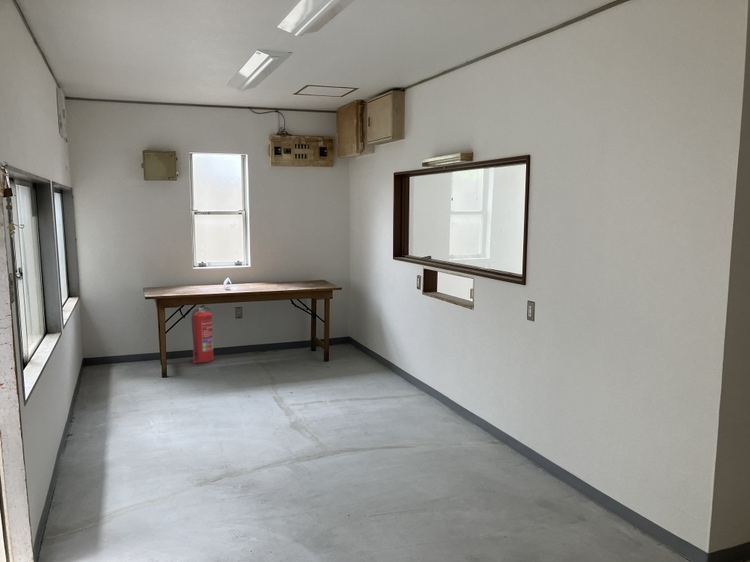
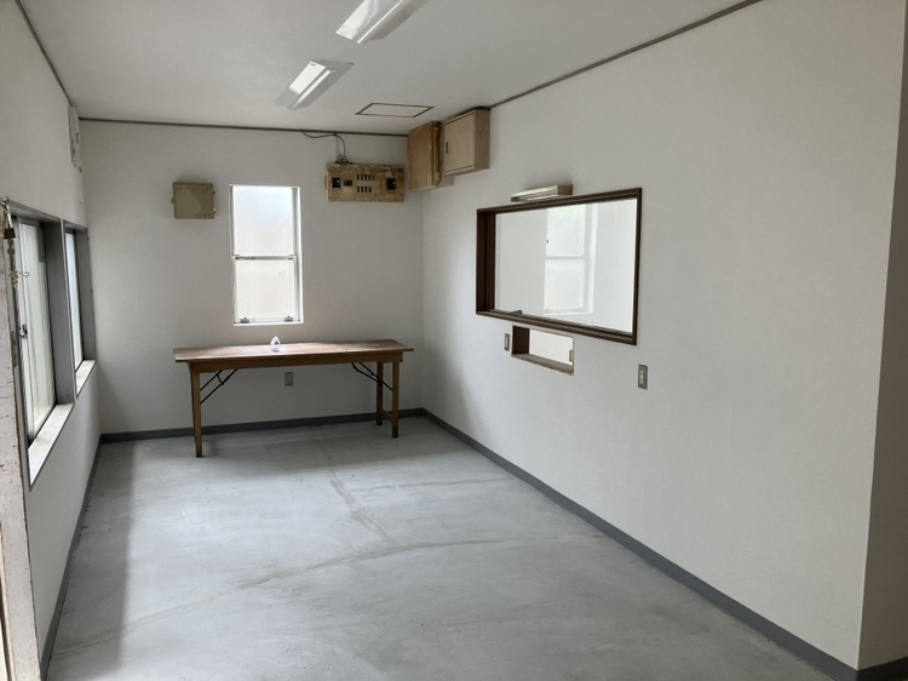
- fire extinguisher (202, 331)
